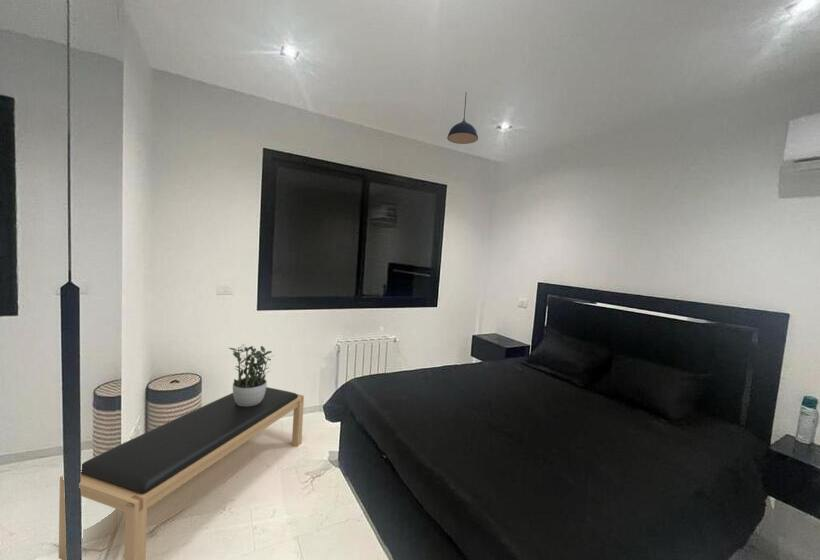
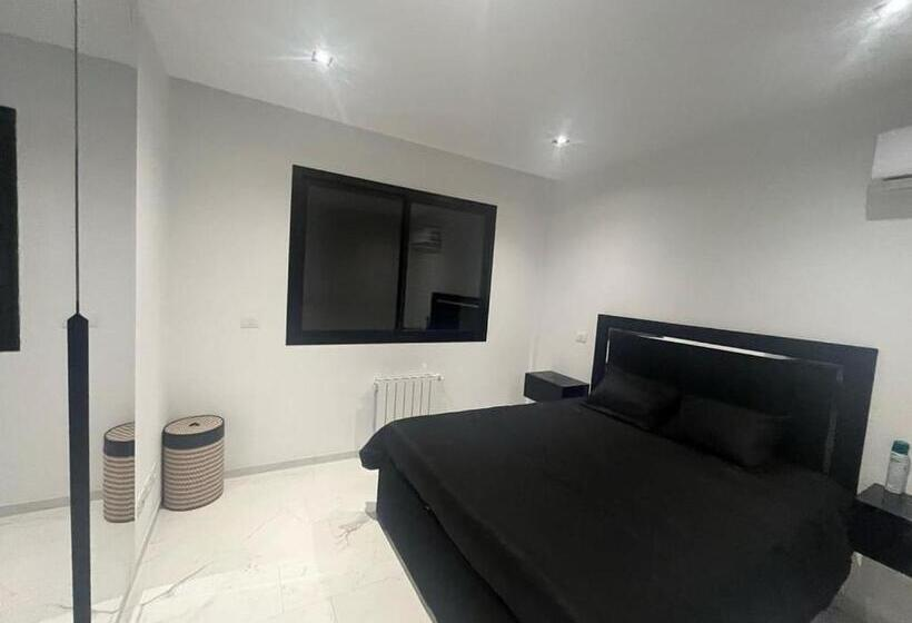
- potted plant (251, 371)
- pendant light (464, 115)
- bench (212, 452)
